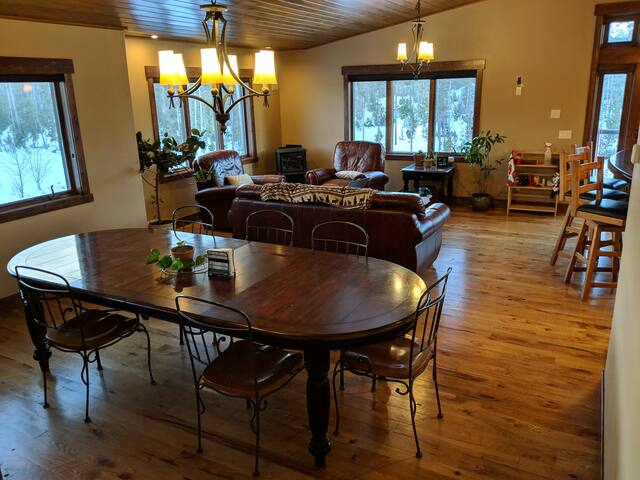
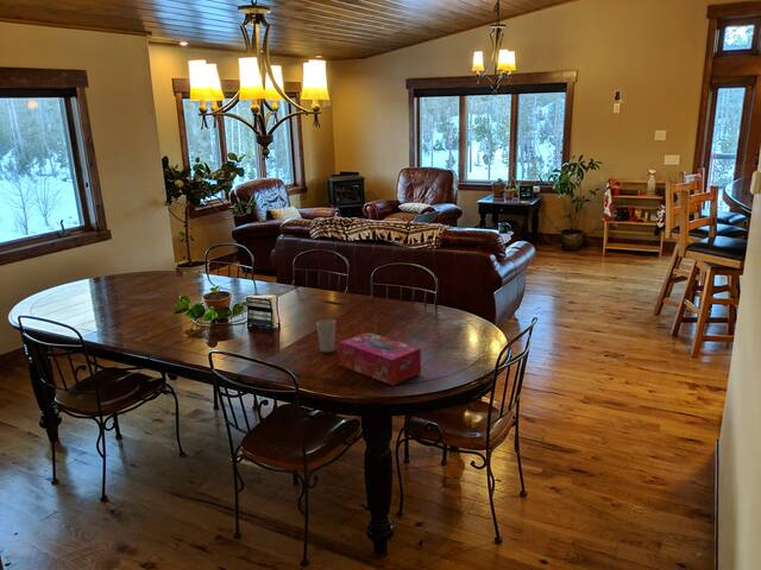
+ cup (326, 335)
+ tissue box (379, 356)
